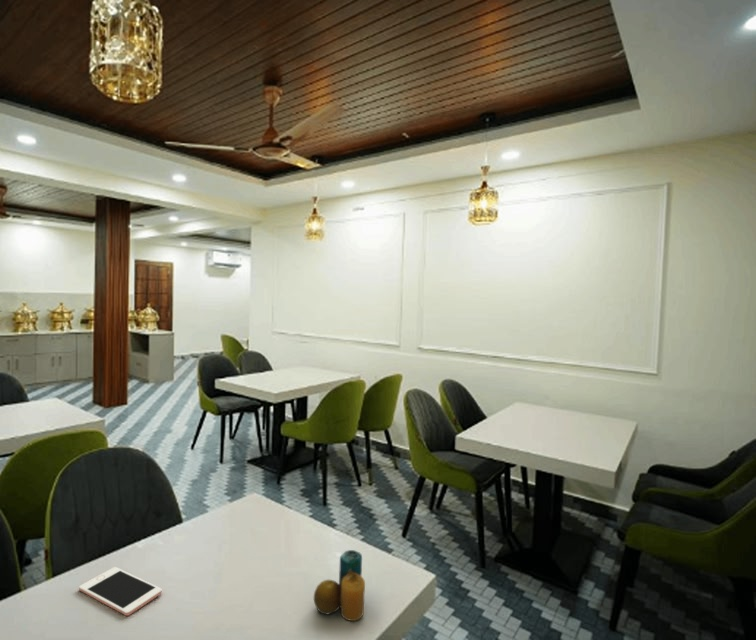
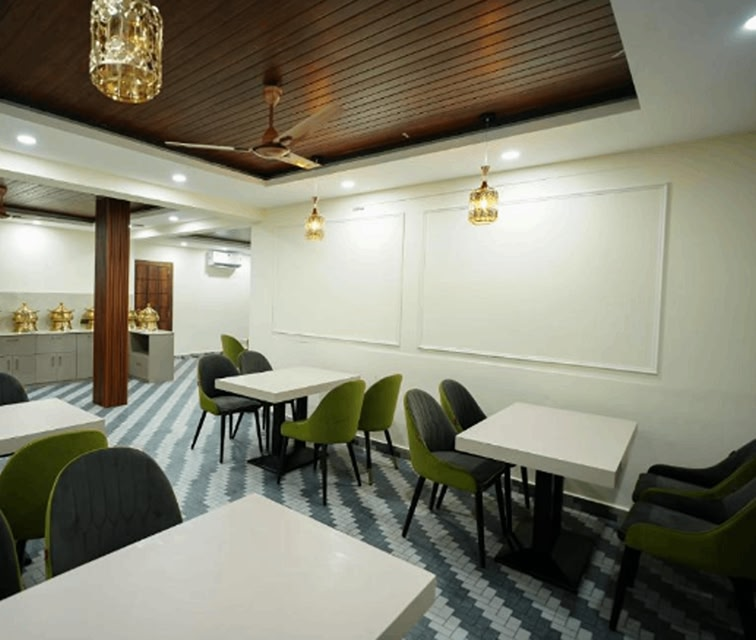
- candle (342, 585)
- cell phone (120, 589)
